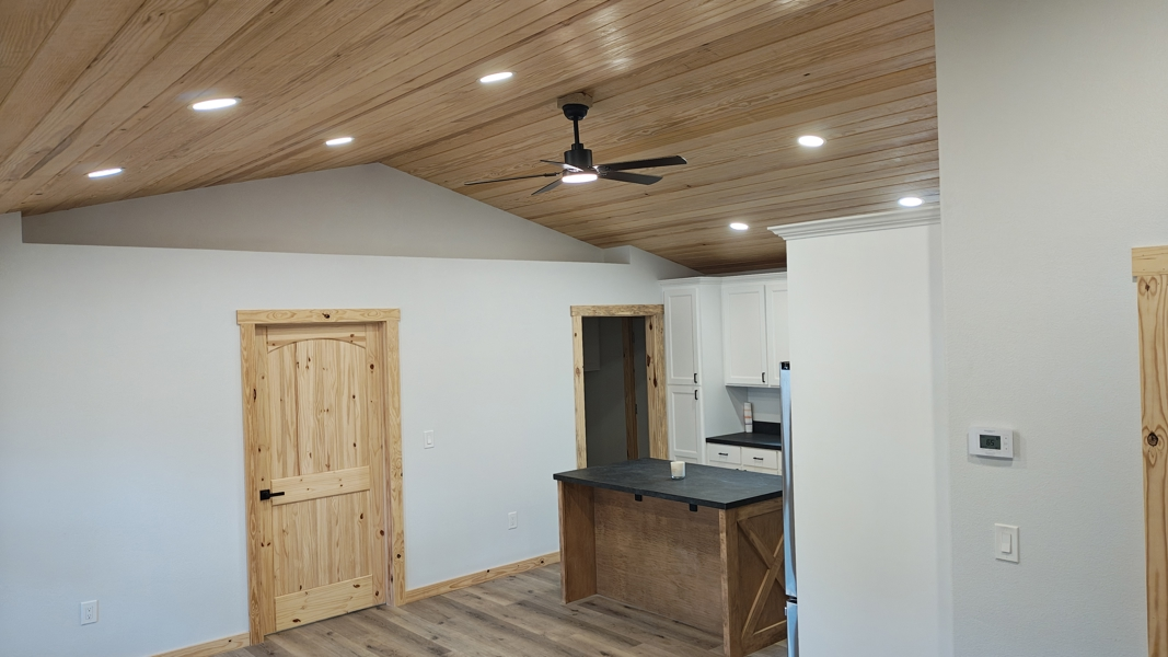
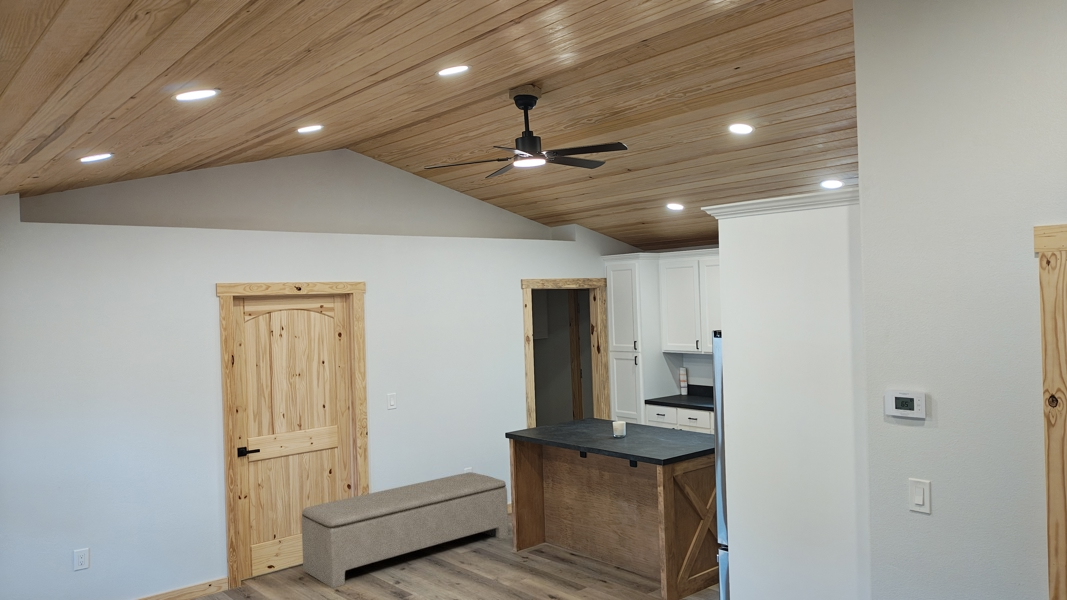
+ bench (410, 522)
